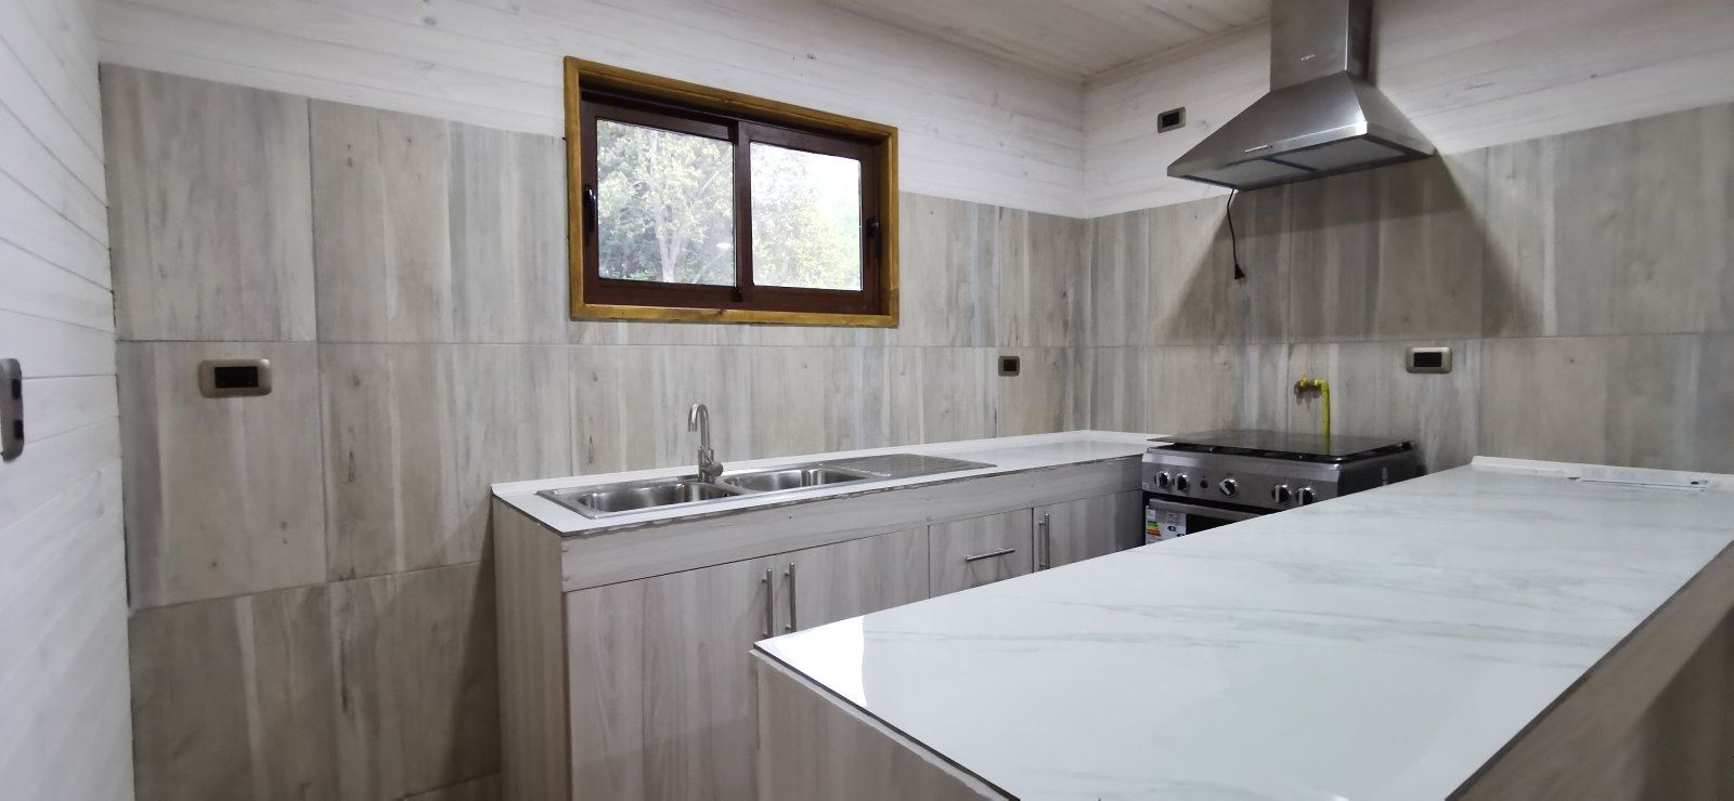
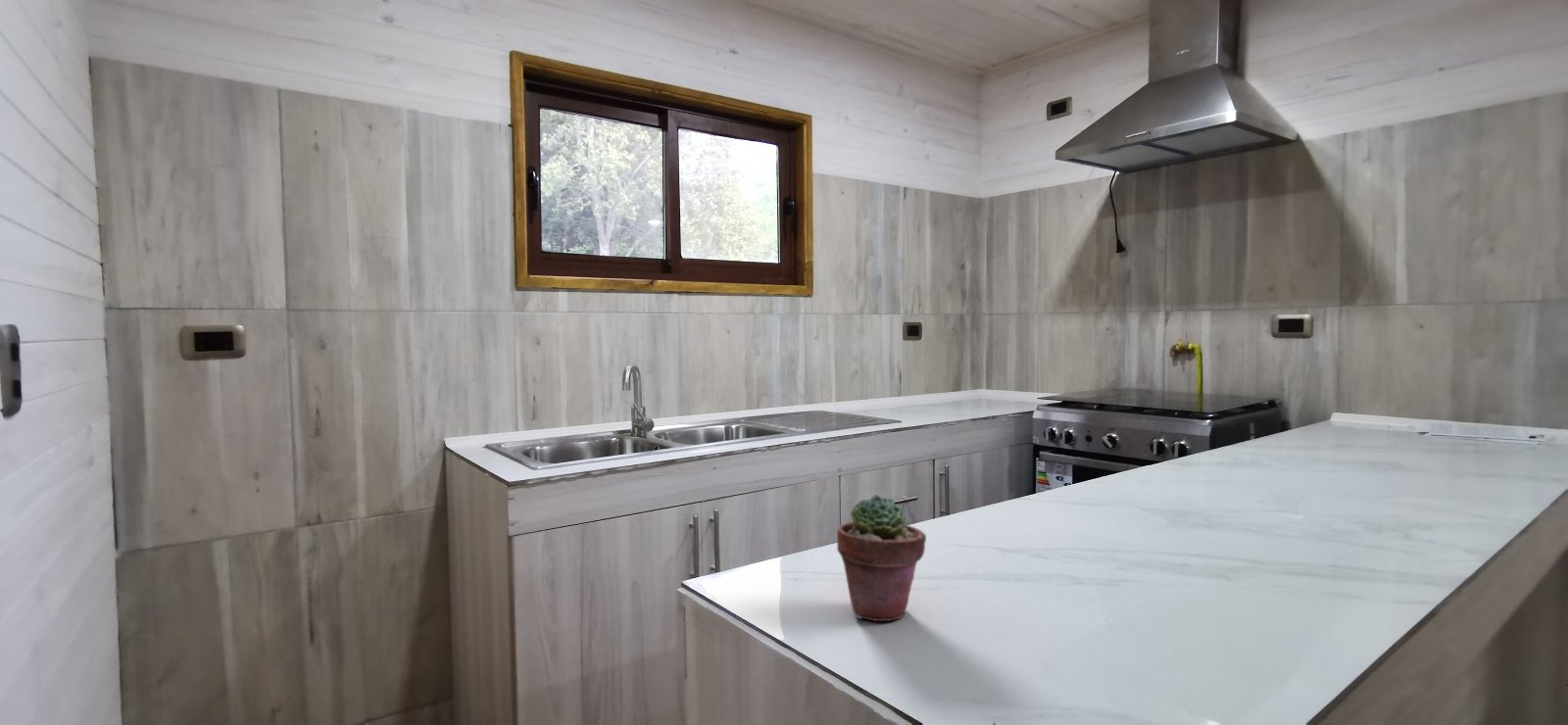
+ potted succulent (880, 553)
